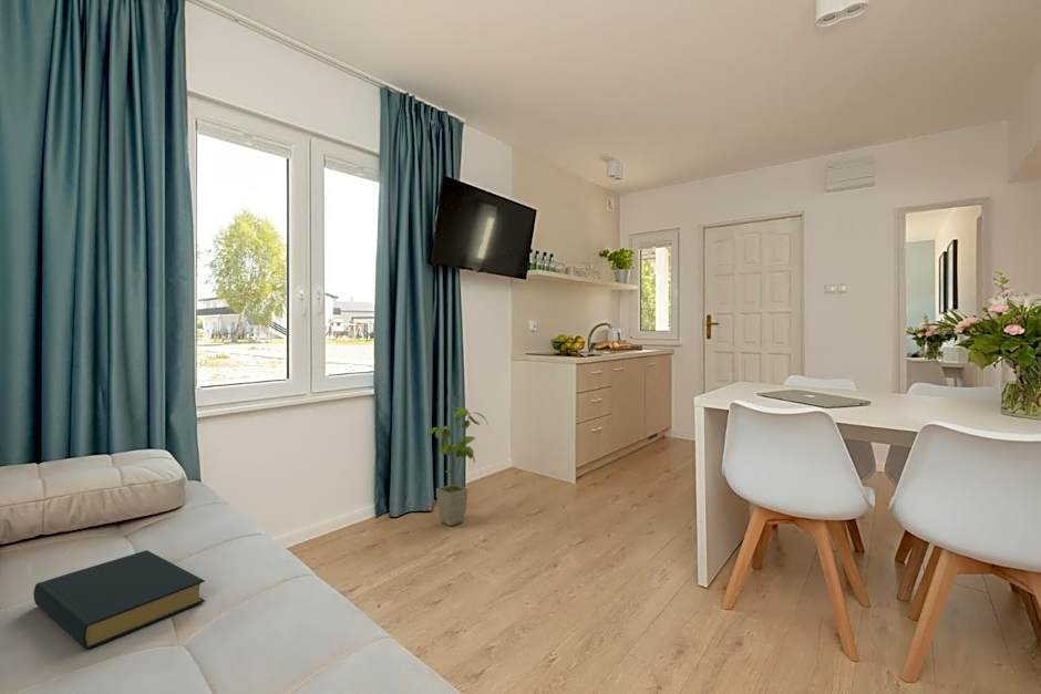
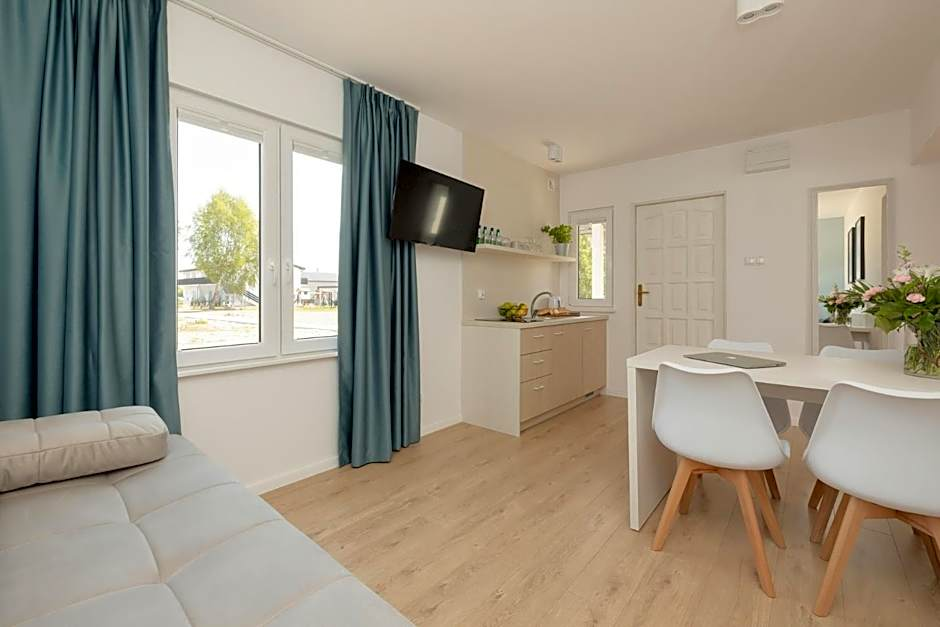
- house plant (458, 464)
- hardback book (120, 592)
